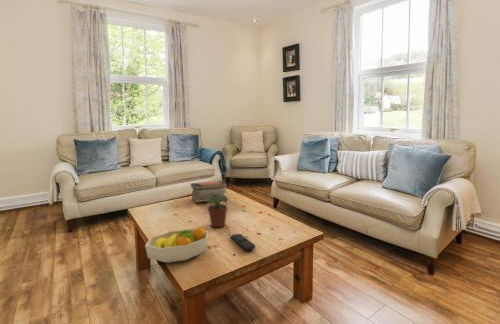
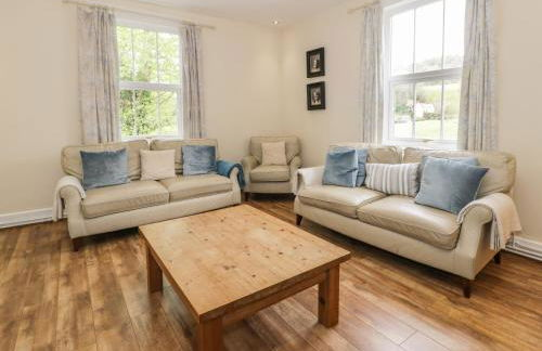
- fruit bowl (178, 242)
- book stack (209, 191)
- potted plant (216, 210)
- remote control (242, 241)
